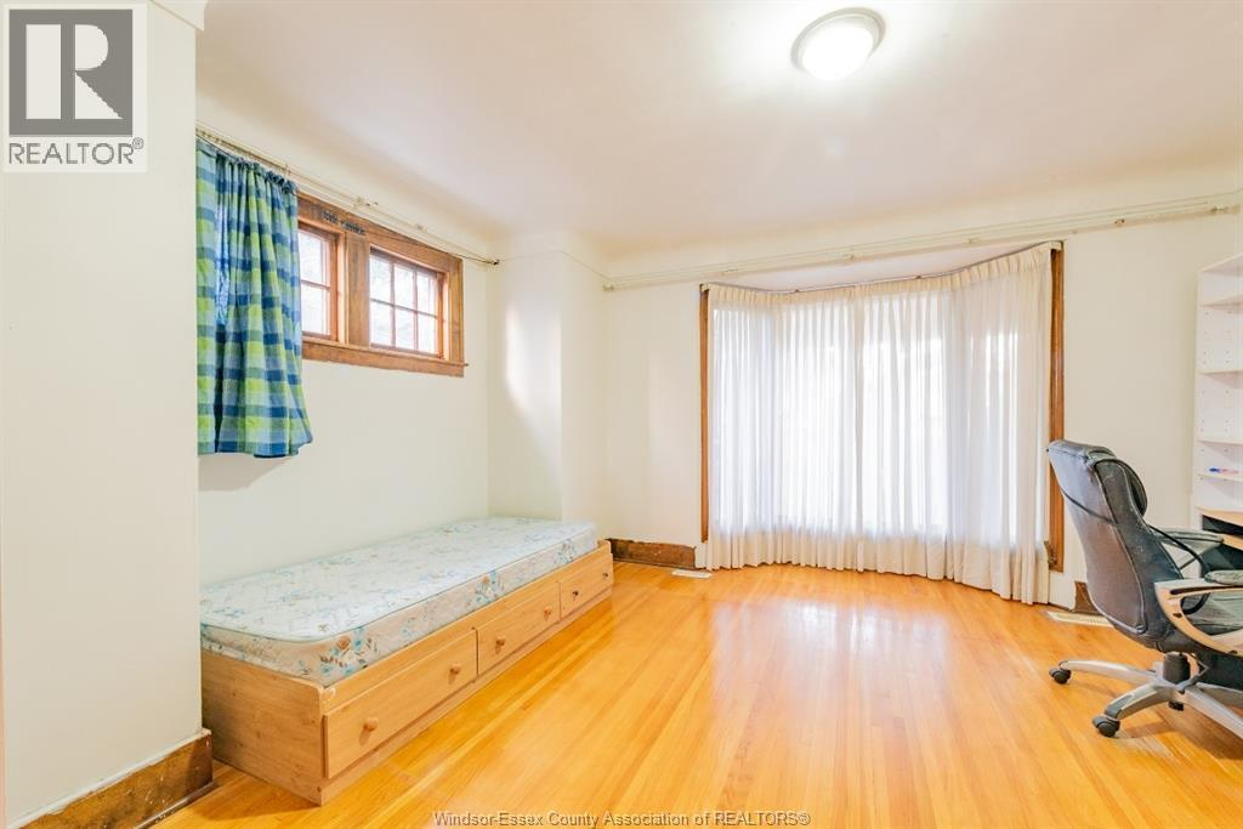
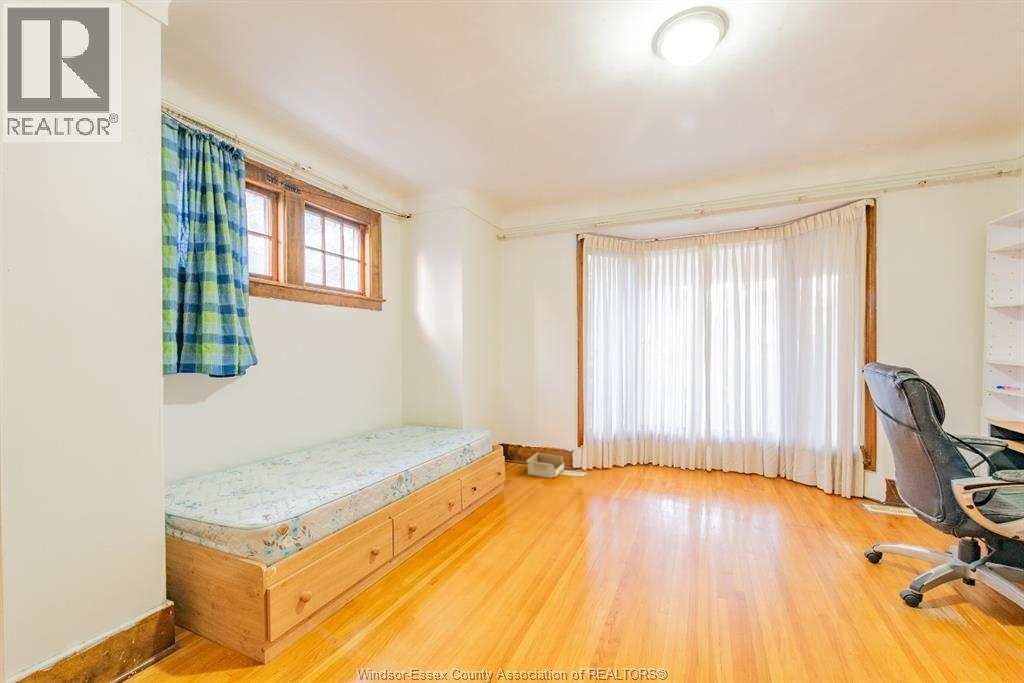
+ storage bin (545, 465)
